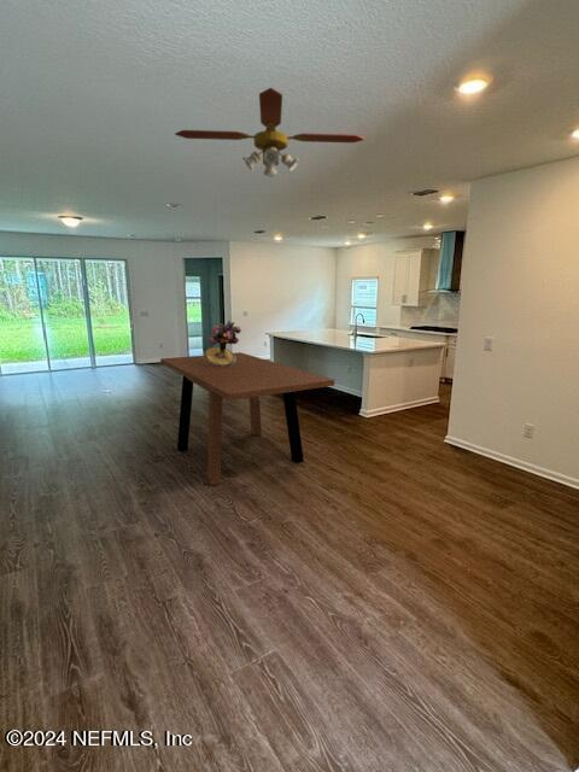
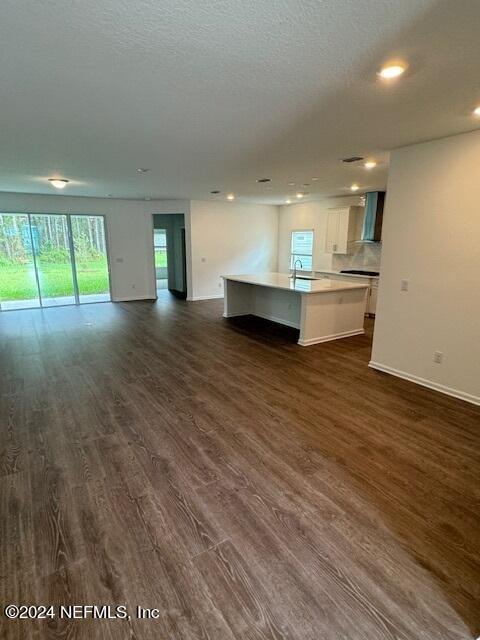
- bouquet (221, 343)
- dining table (234, 399)
- ceiling fan (270, 142)
